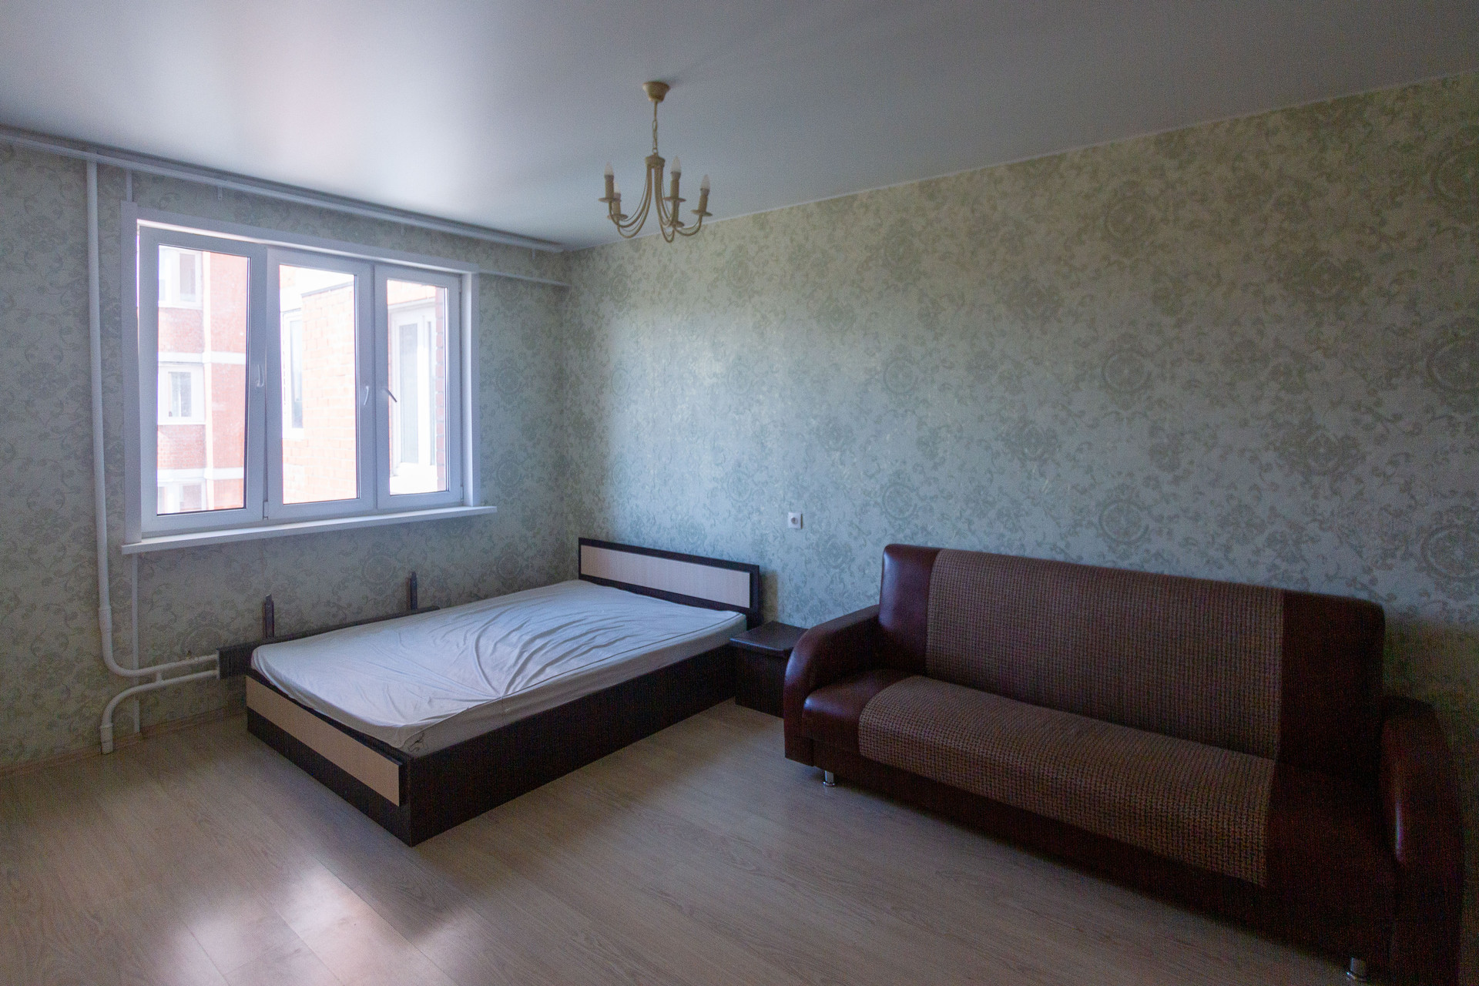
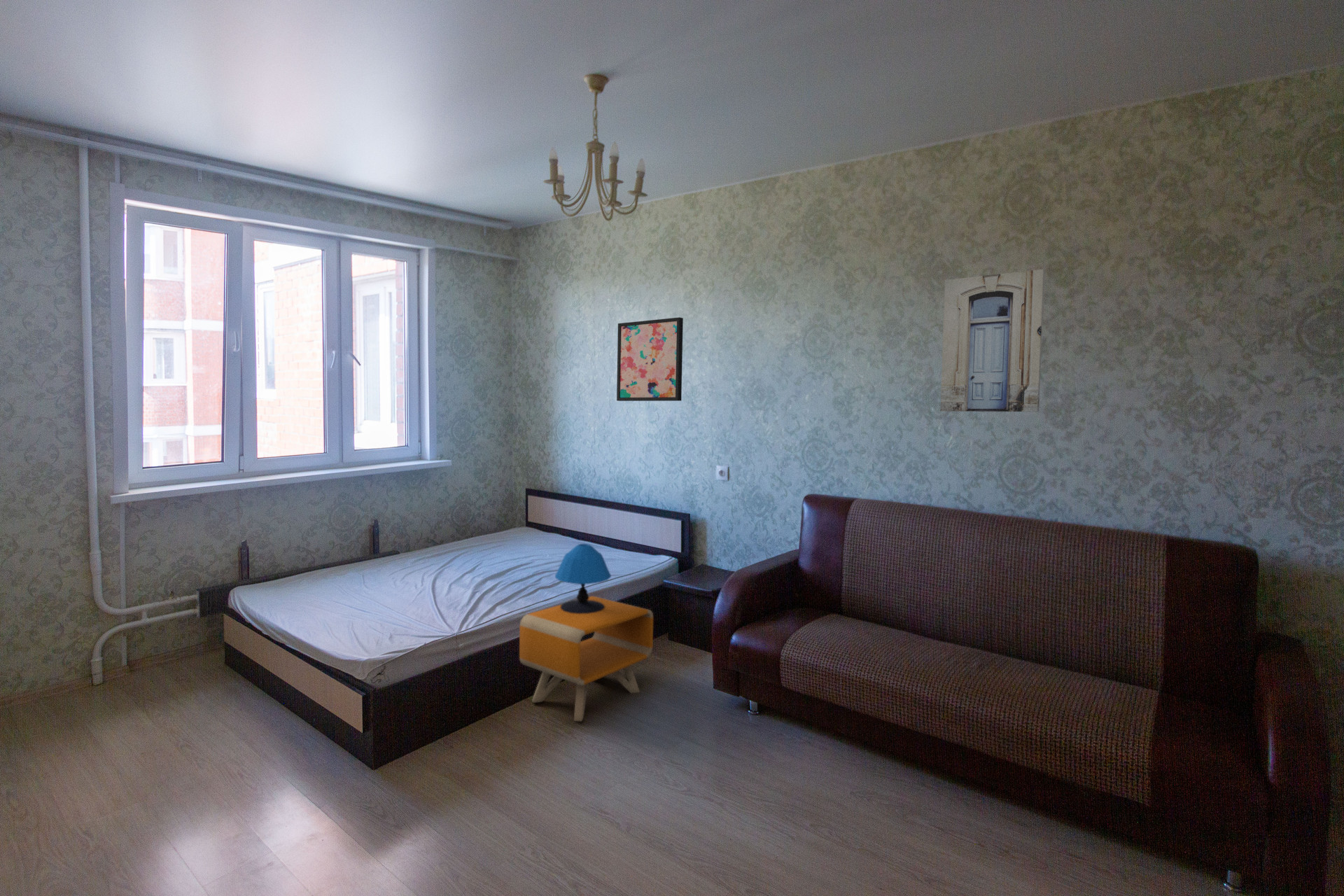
+ wall art (648, 360)
+ table lamp (583, 575)
+ nightstand (587, 654)
+ wall art (990, 344)
